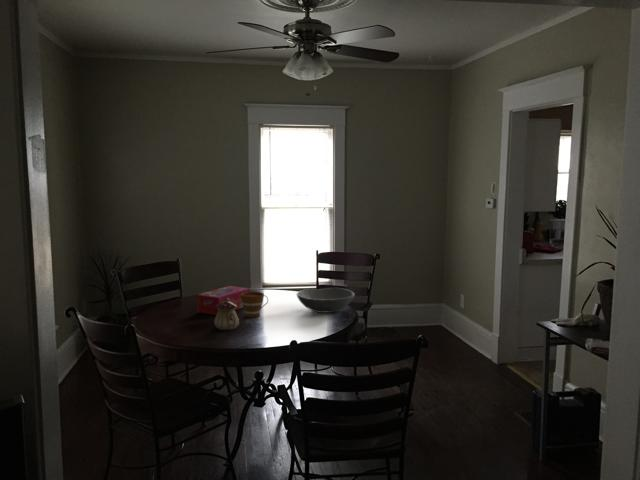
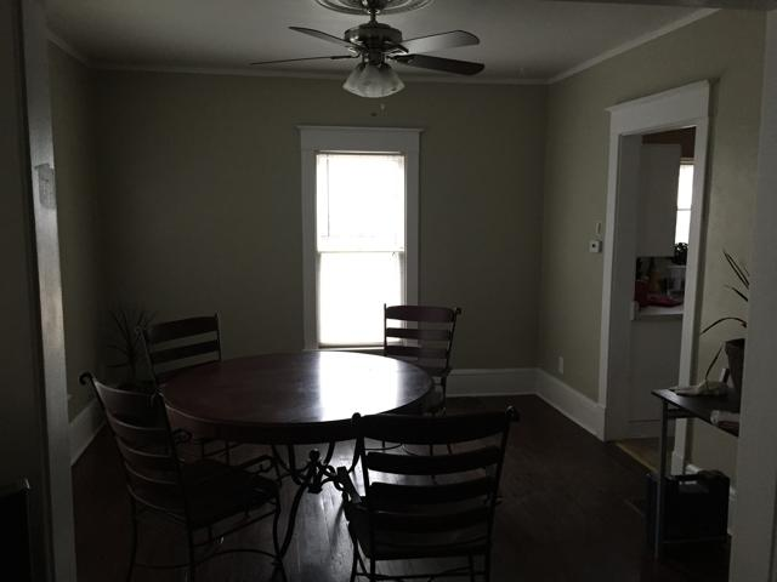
- teapot (227, 313)
- tissue box (224, 300)
- bowl (325, 301)
- cup (254, 304)
